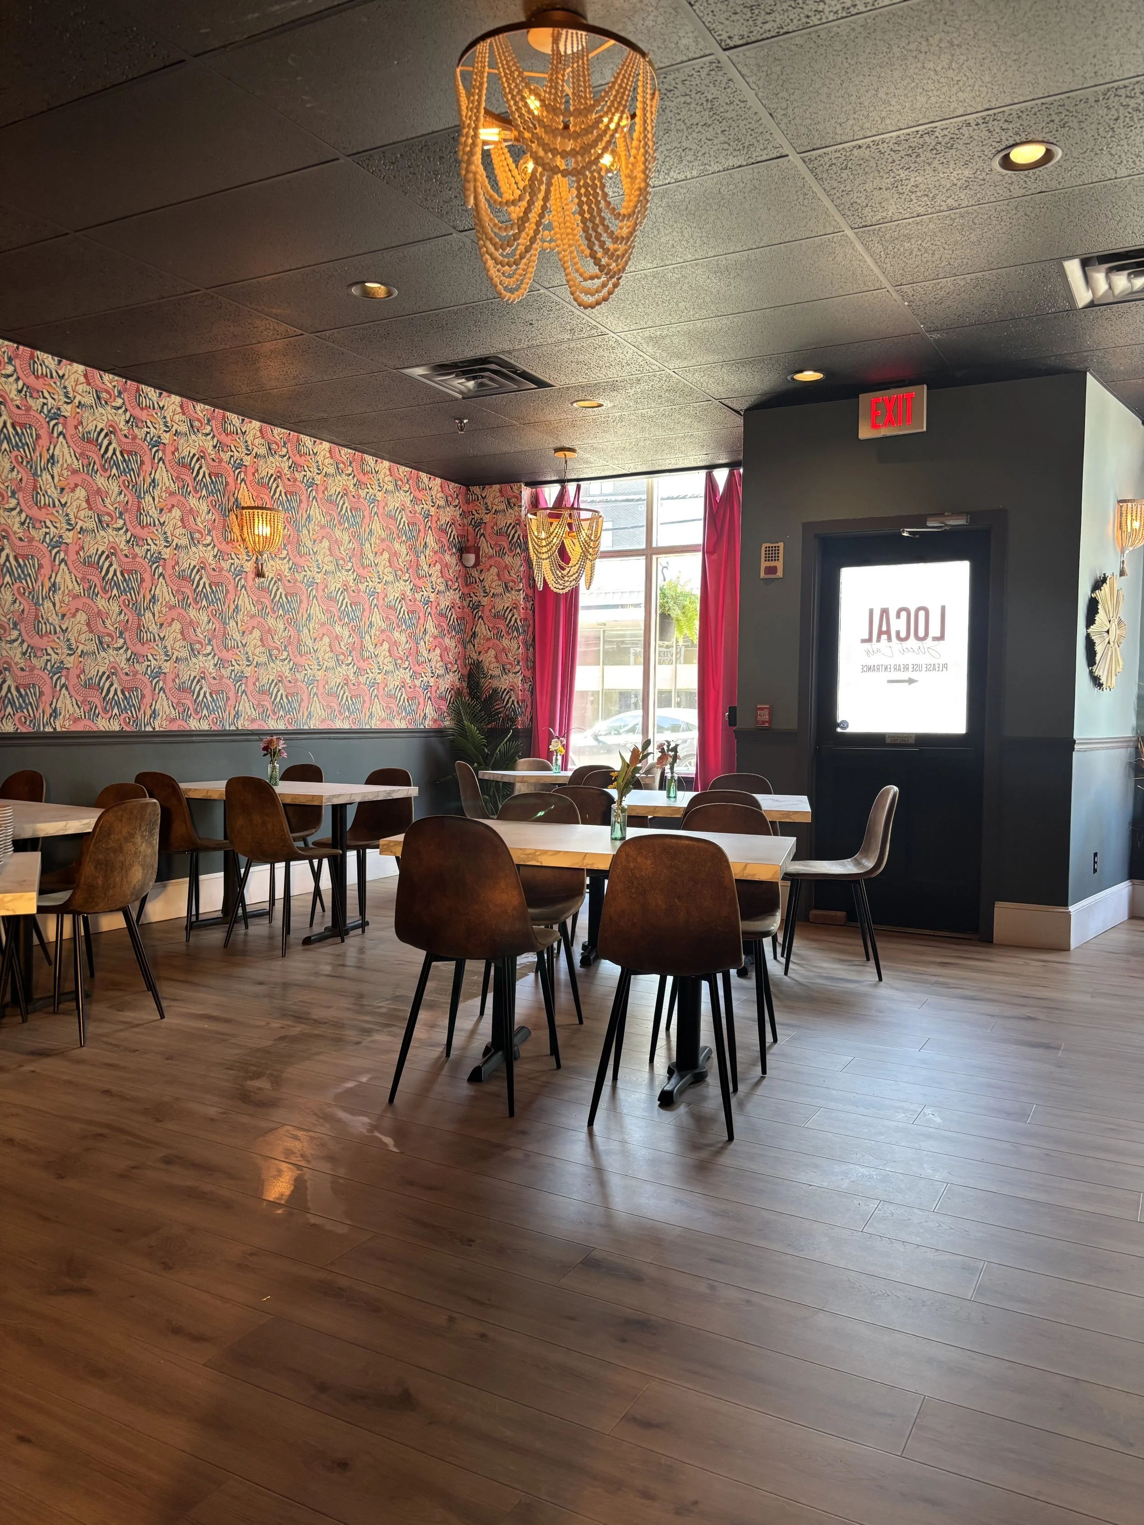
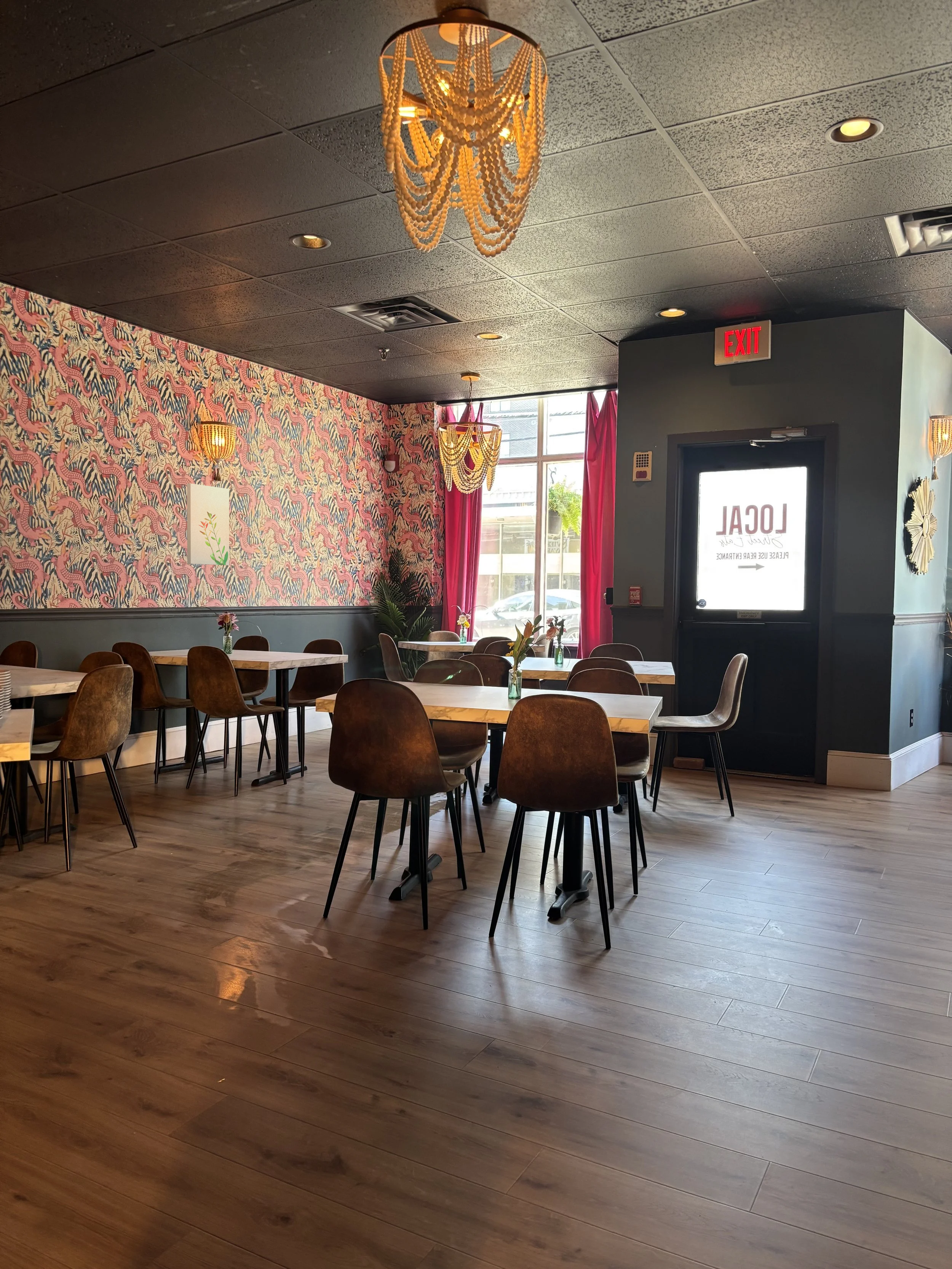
+ wall art (208, 525)
